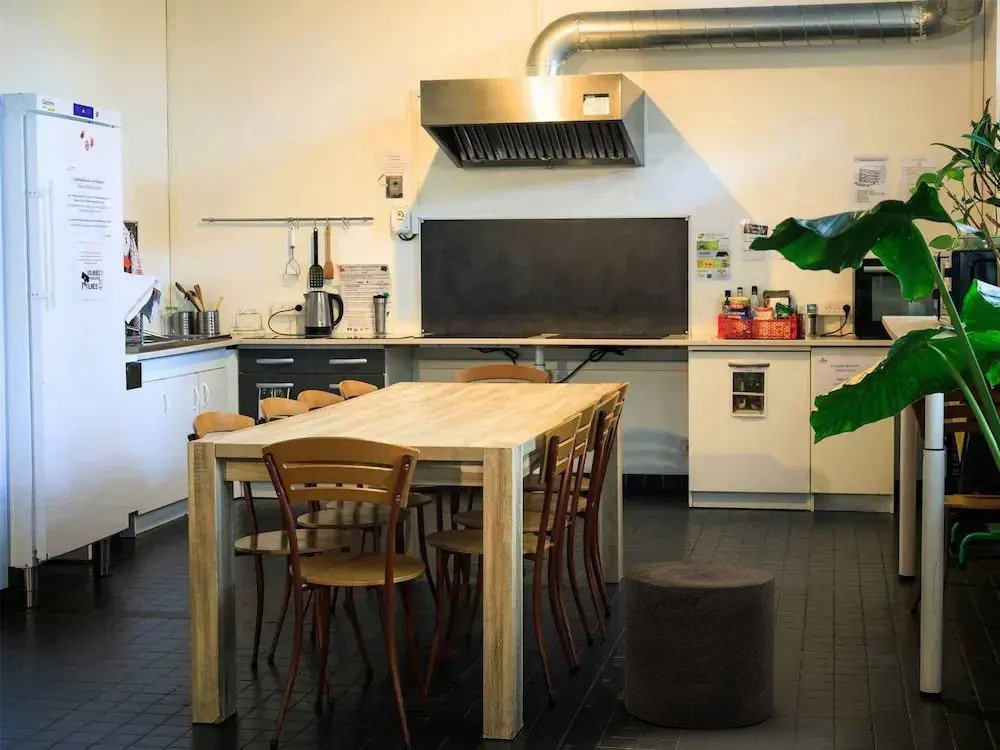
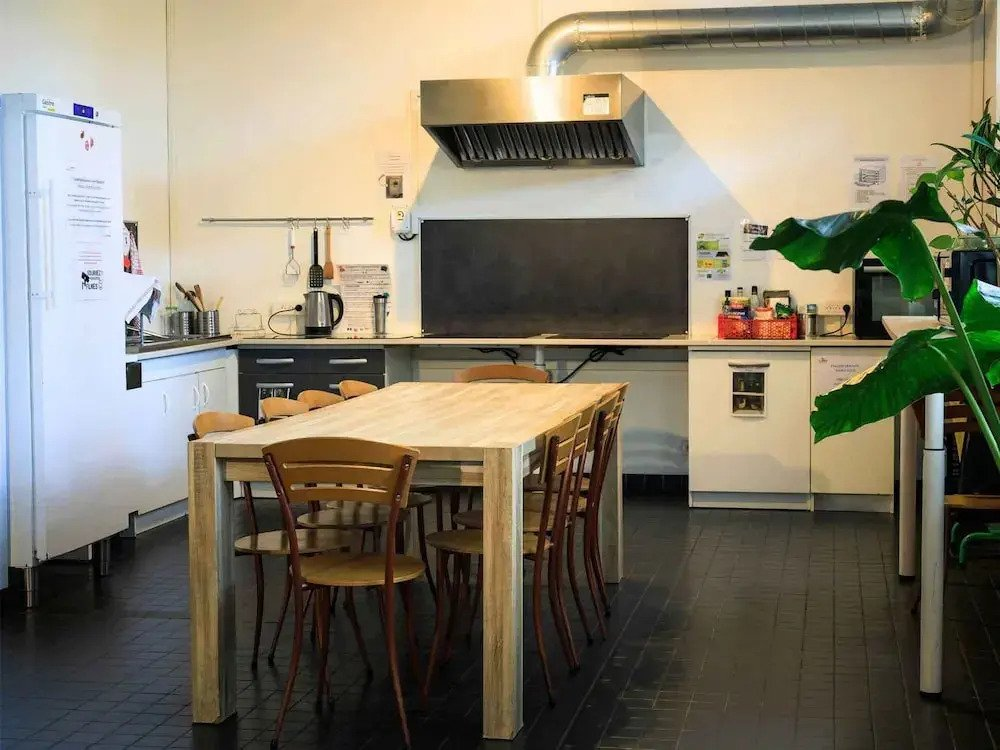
- stool (697, 640)
